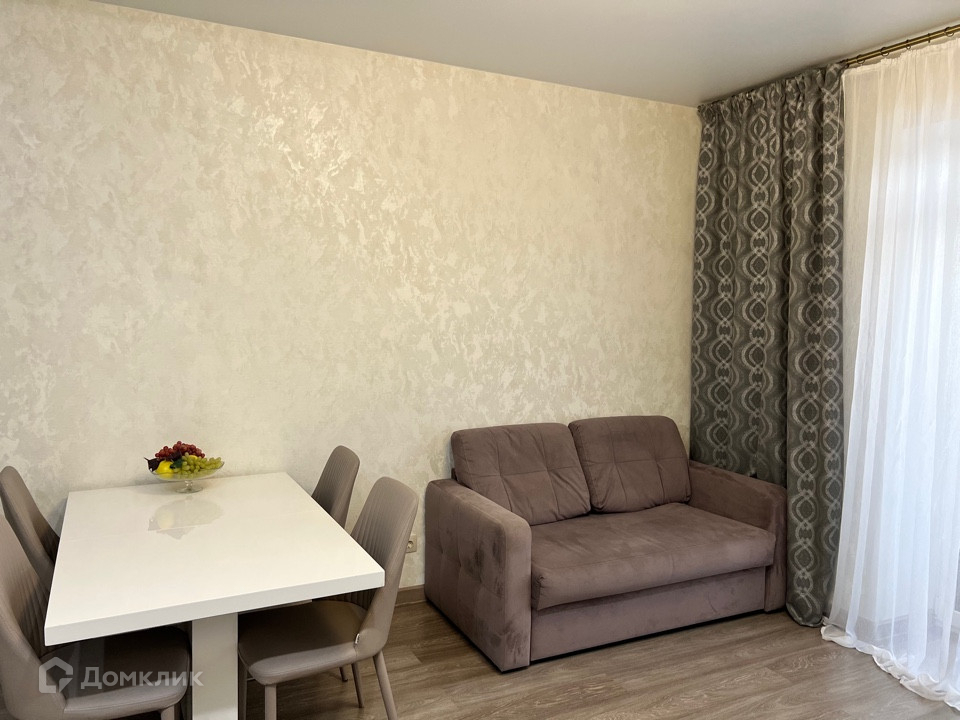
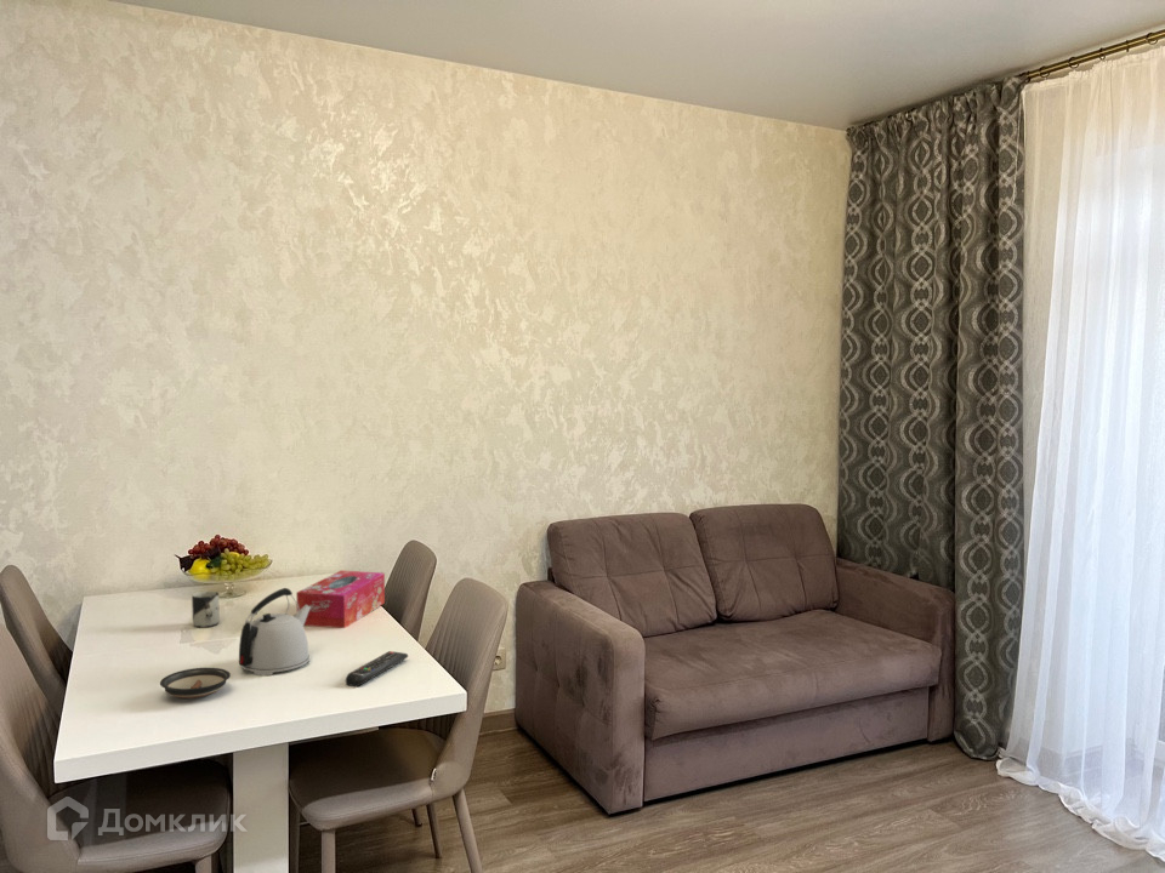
+ tissue box (342, 598)
+ saucer (195, 685)
+ kettle (277, 627)
+ cup (206, 610)
+ remote control (377, 667)
